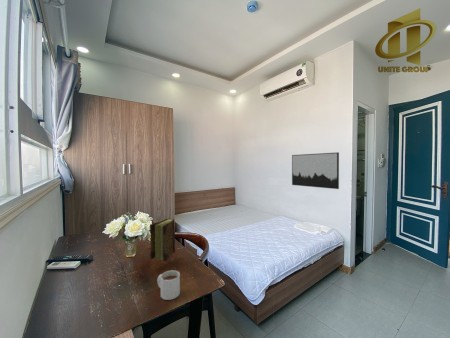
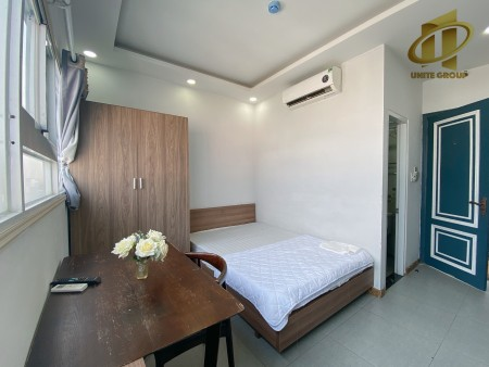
- wall art (313, 170)
- book (165, 242)
- mug (167, 283)
